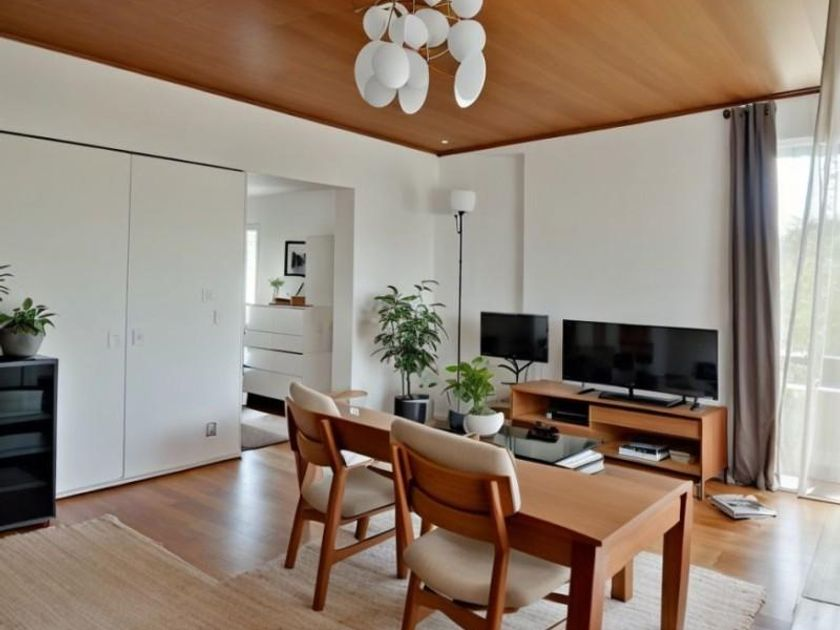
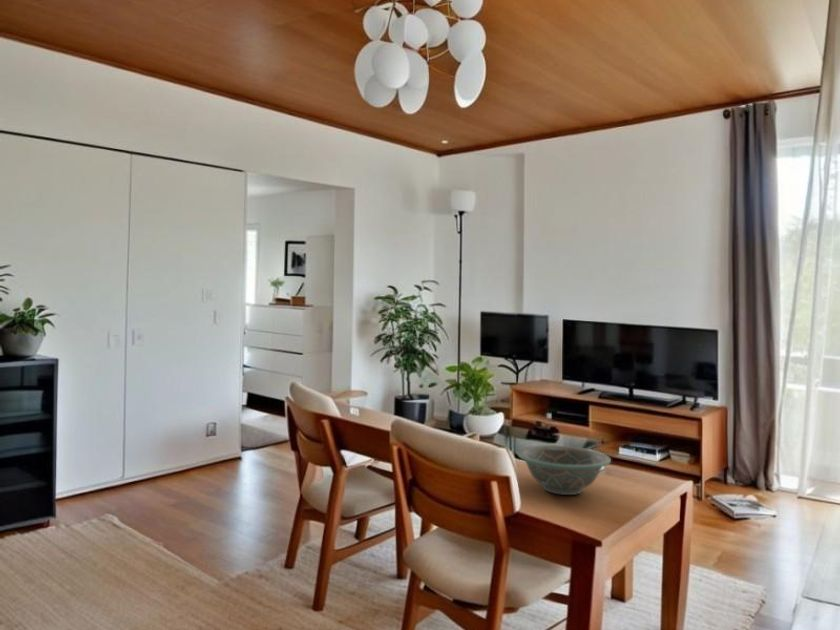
+ decorative bowl (562, 472)
